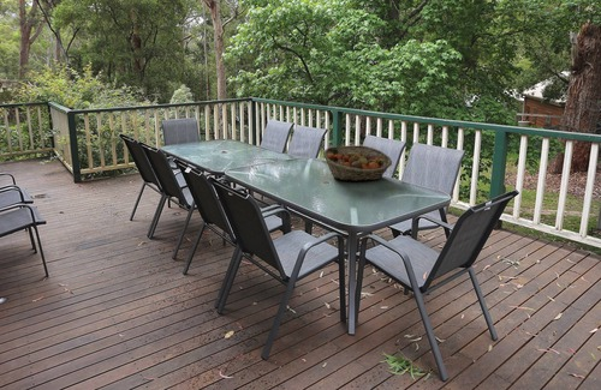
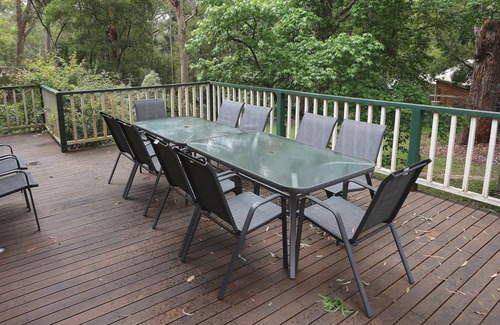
- fruit basket (356, 162)
